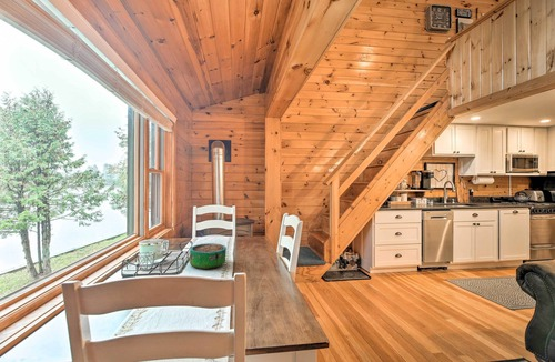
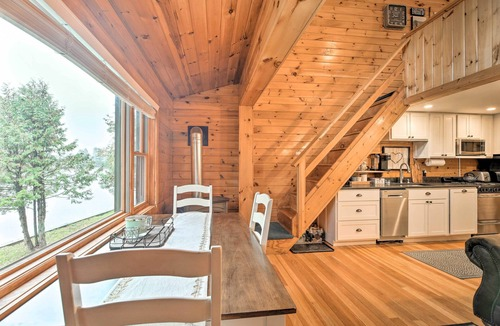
- decorative bowl (208, 255)
